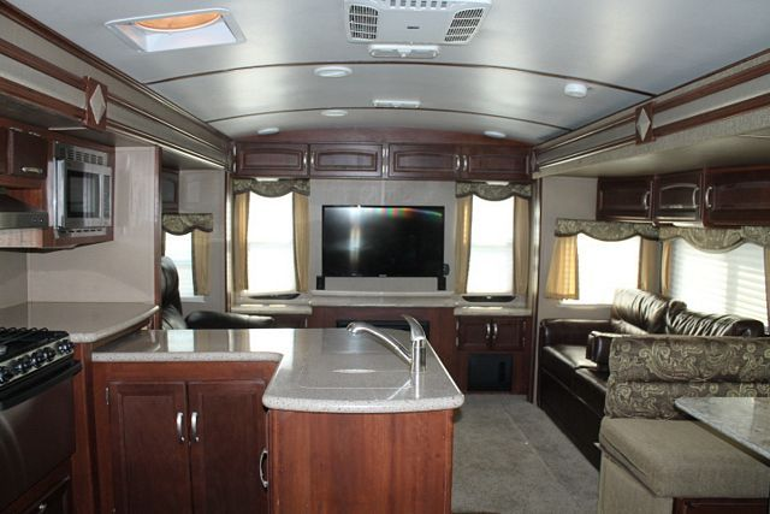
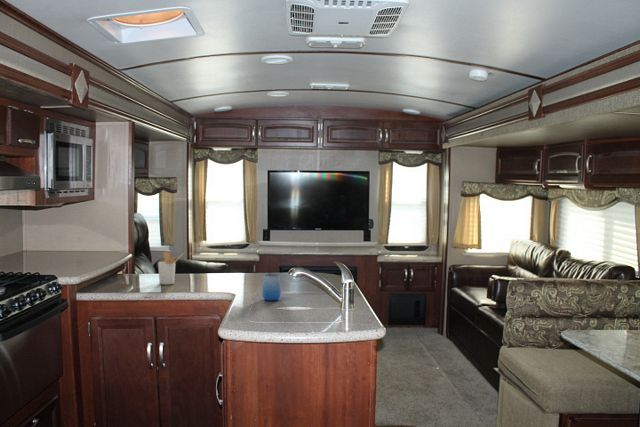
+ utensil holder (171, 267)
+ cup (271, 287)
